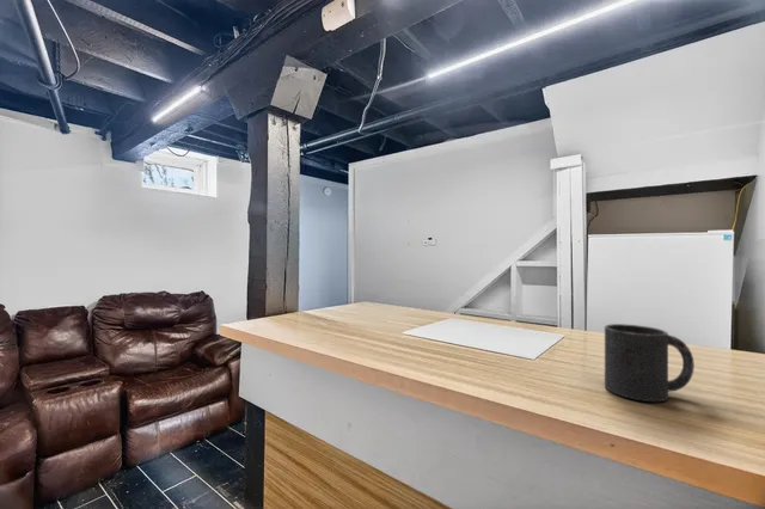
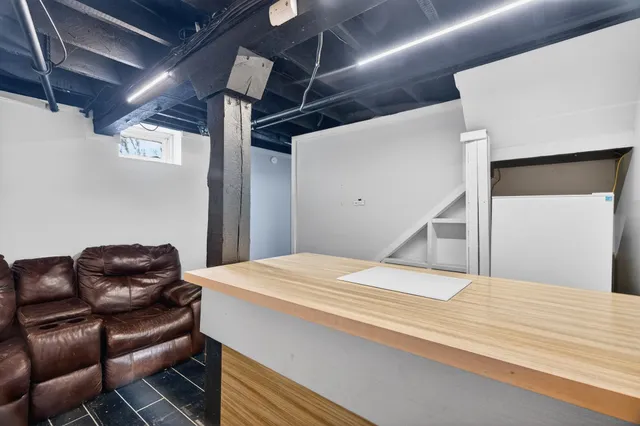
- mug (648, 361)
